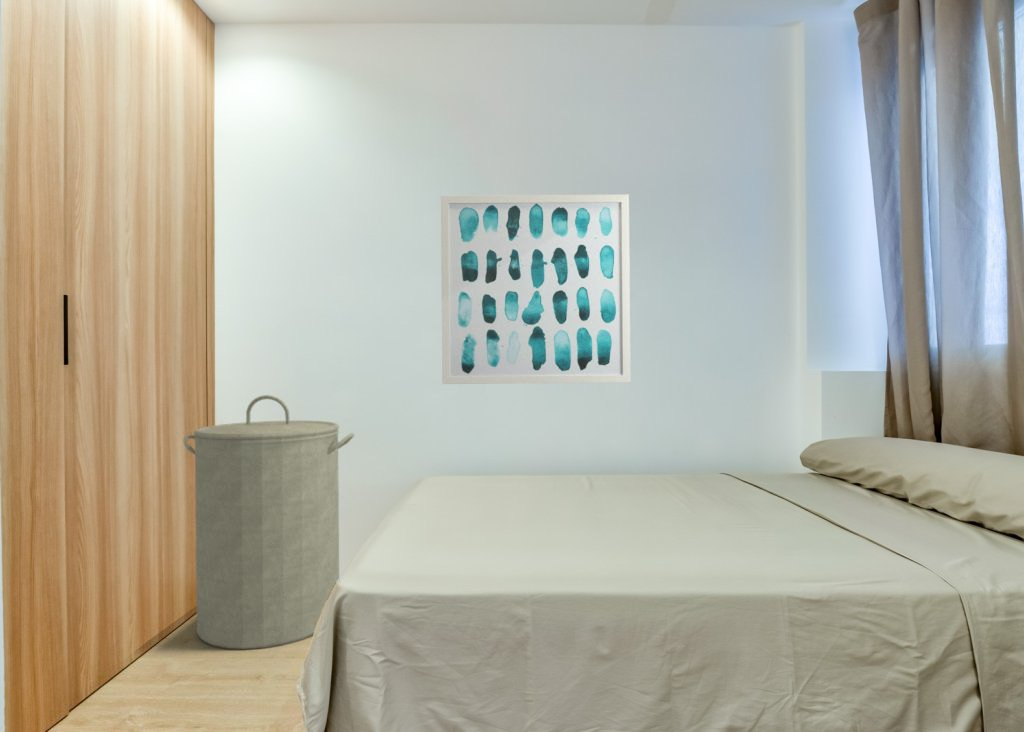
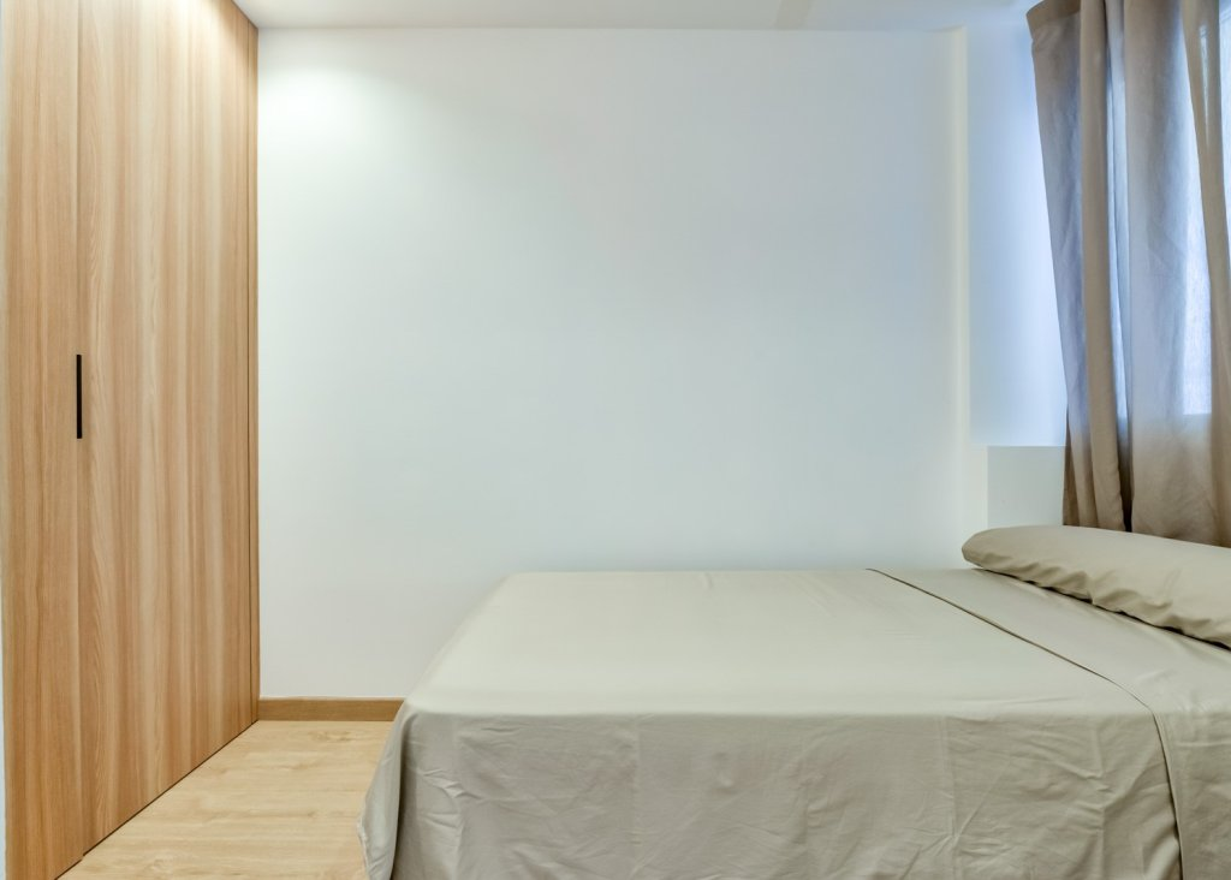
- wall art (535, 289)
- laundry hamper (270, 508)
